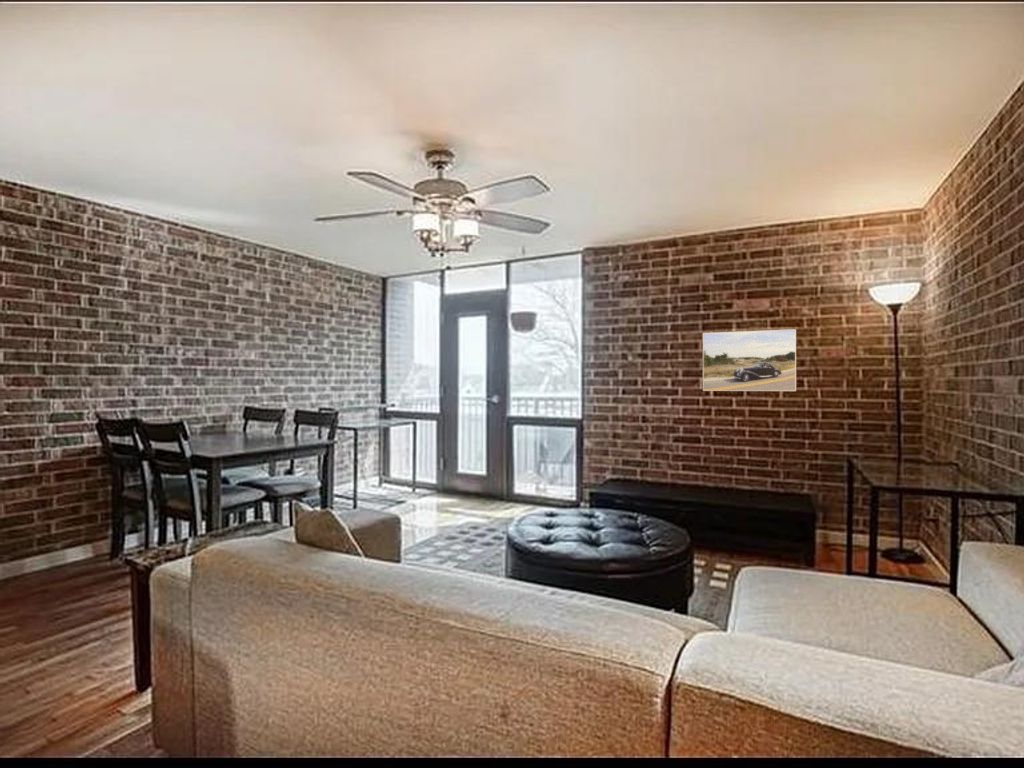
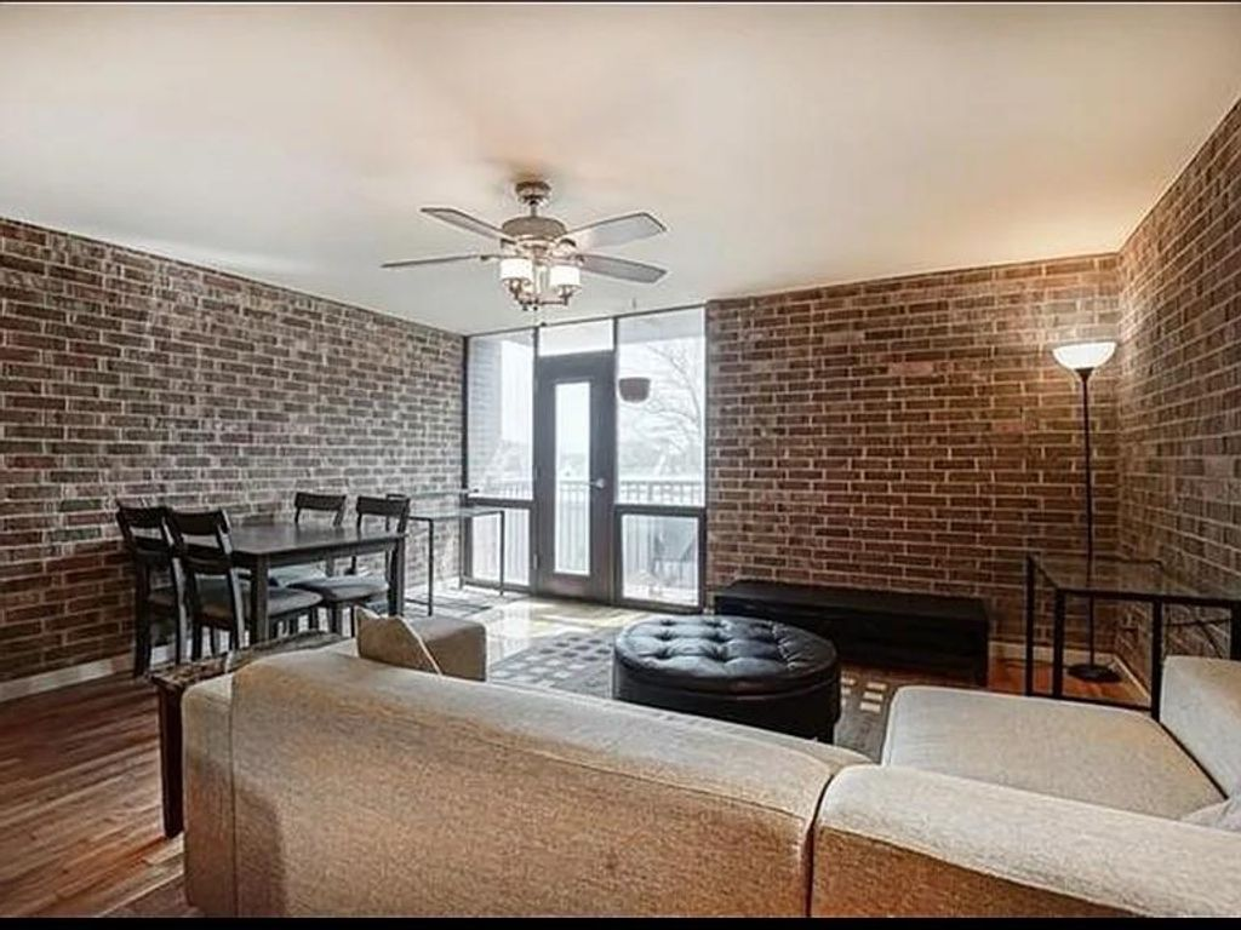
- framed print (748, 361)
